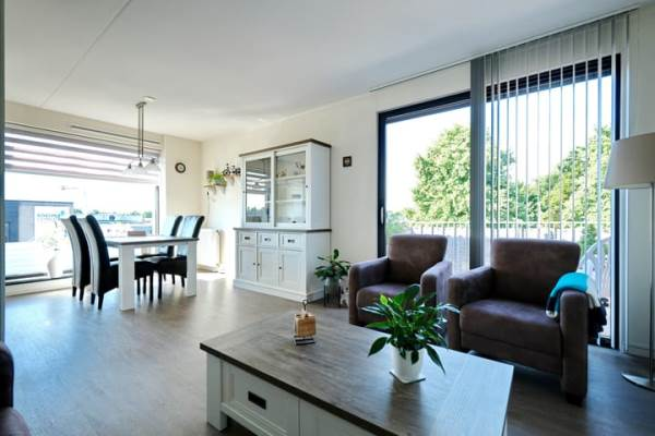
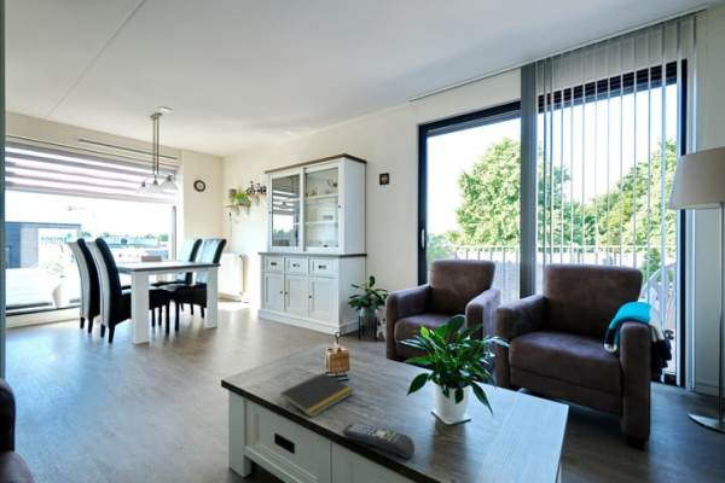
+ notepad (318, 392)
+ remote control (377, 437)
